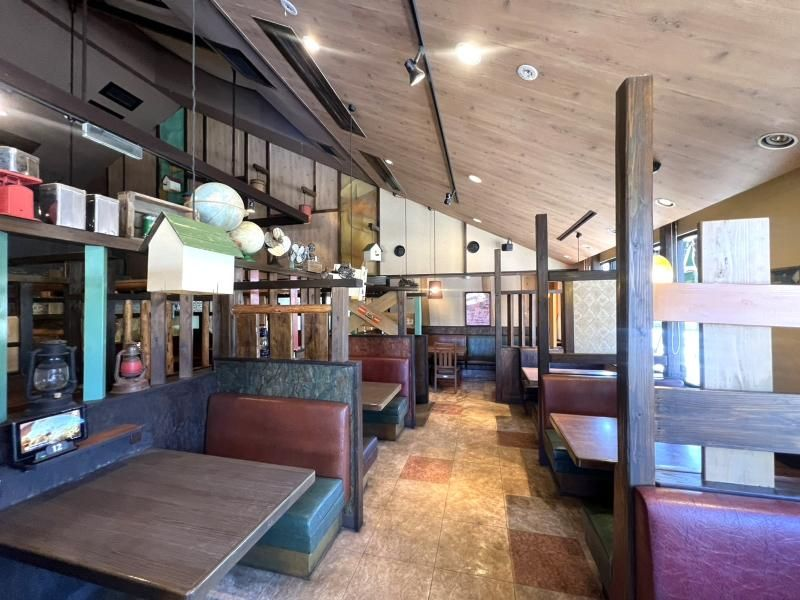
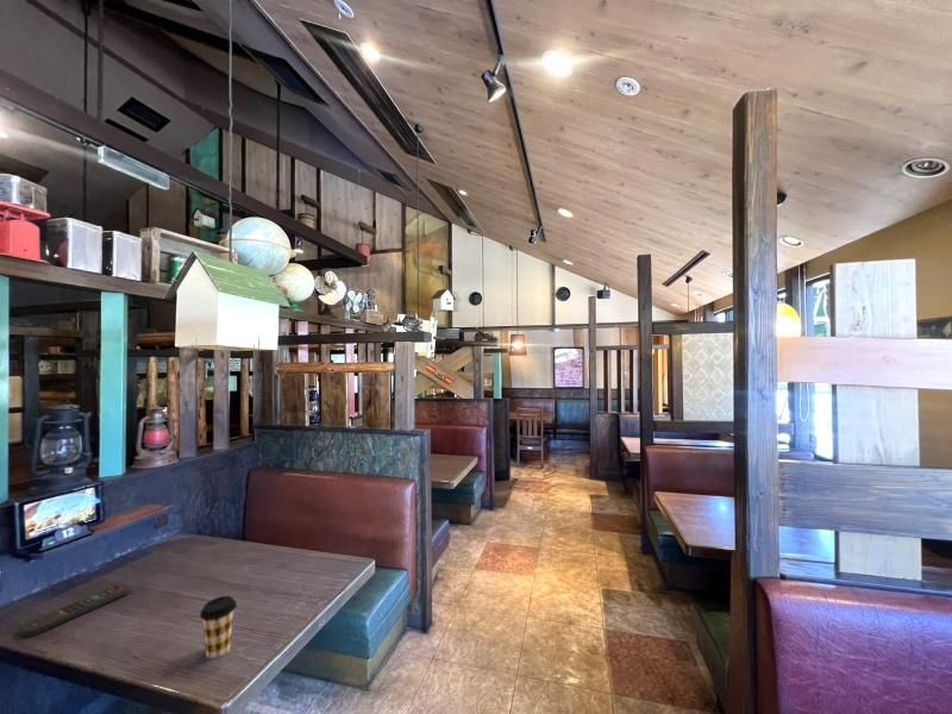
+ remote control (77, 607)
+ coffee cup (218, 627)
